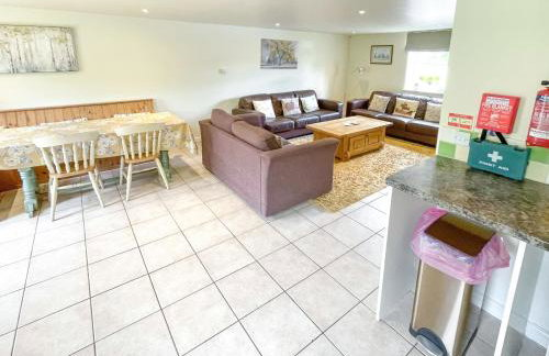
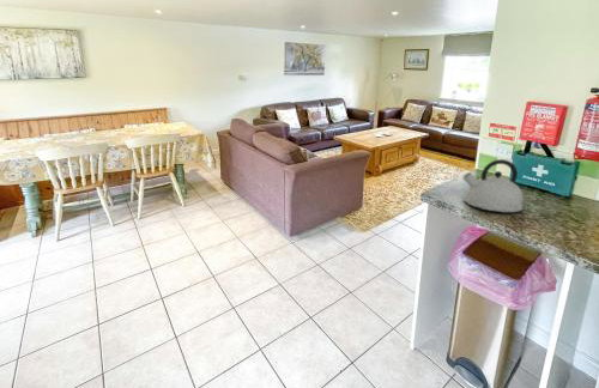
+ kettle (494, 181)
